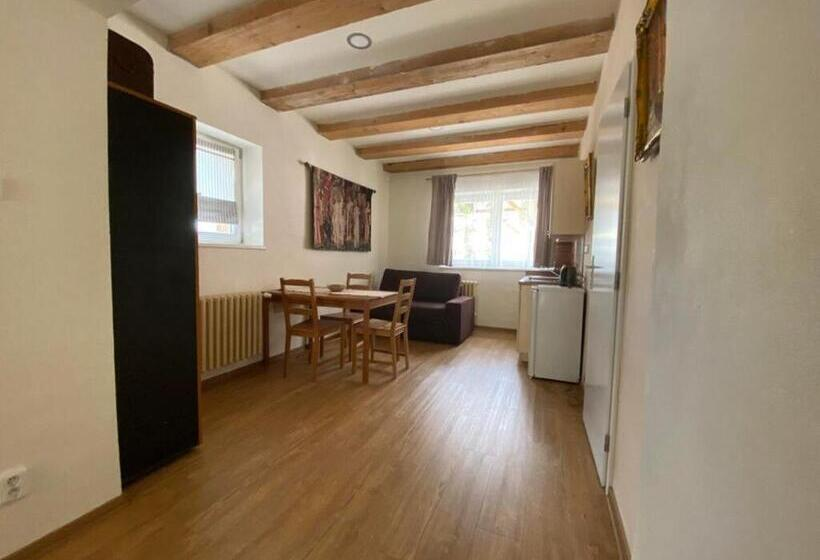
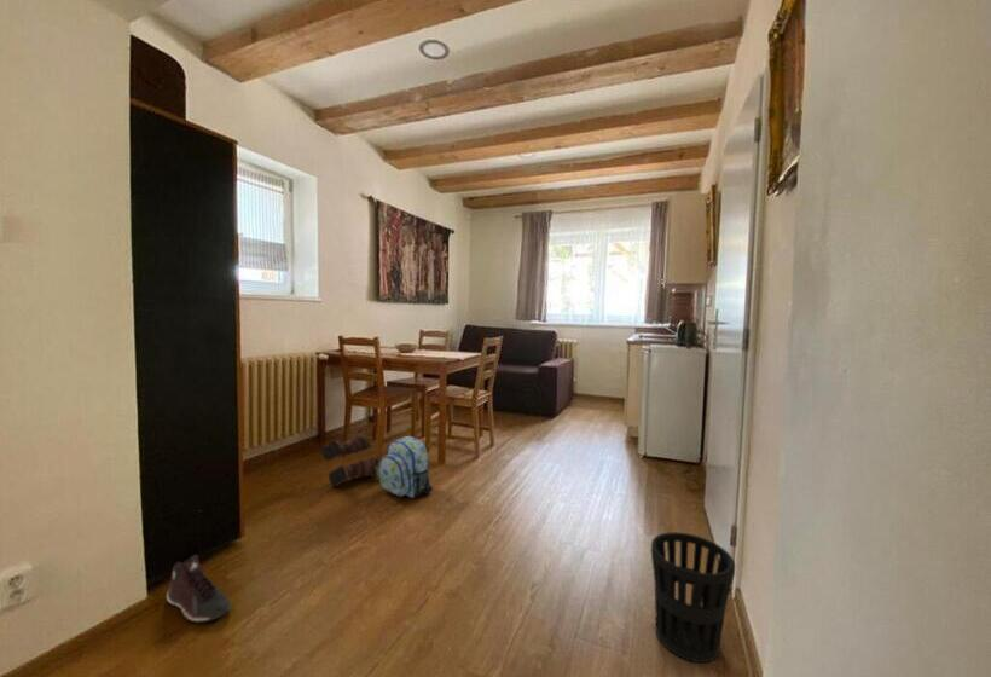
+ wastebasket (691, 595)
+ sneaker (196, 584)
+ backpack (404, 465)
+ boots (355, 452)
